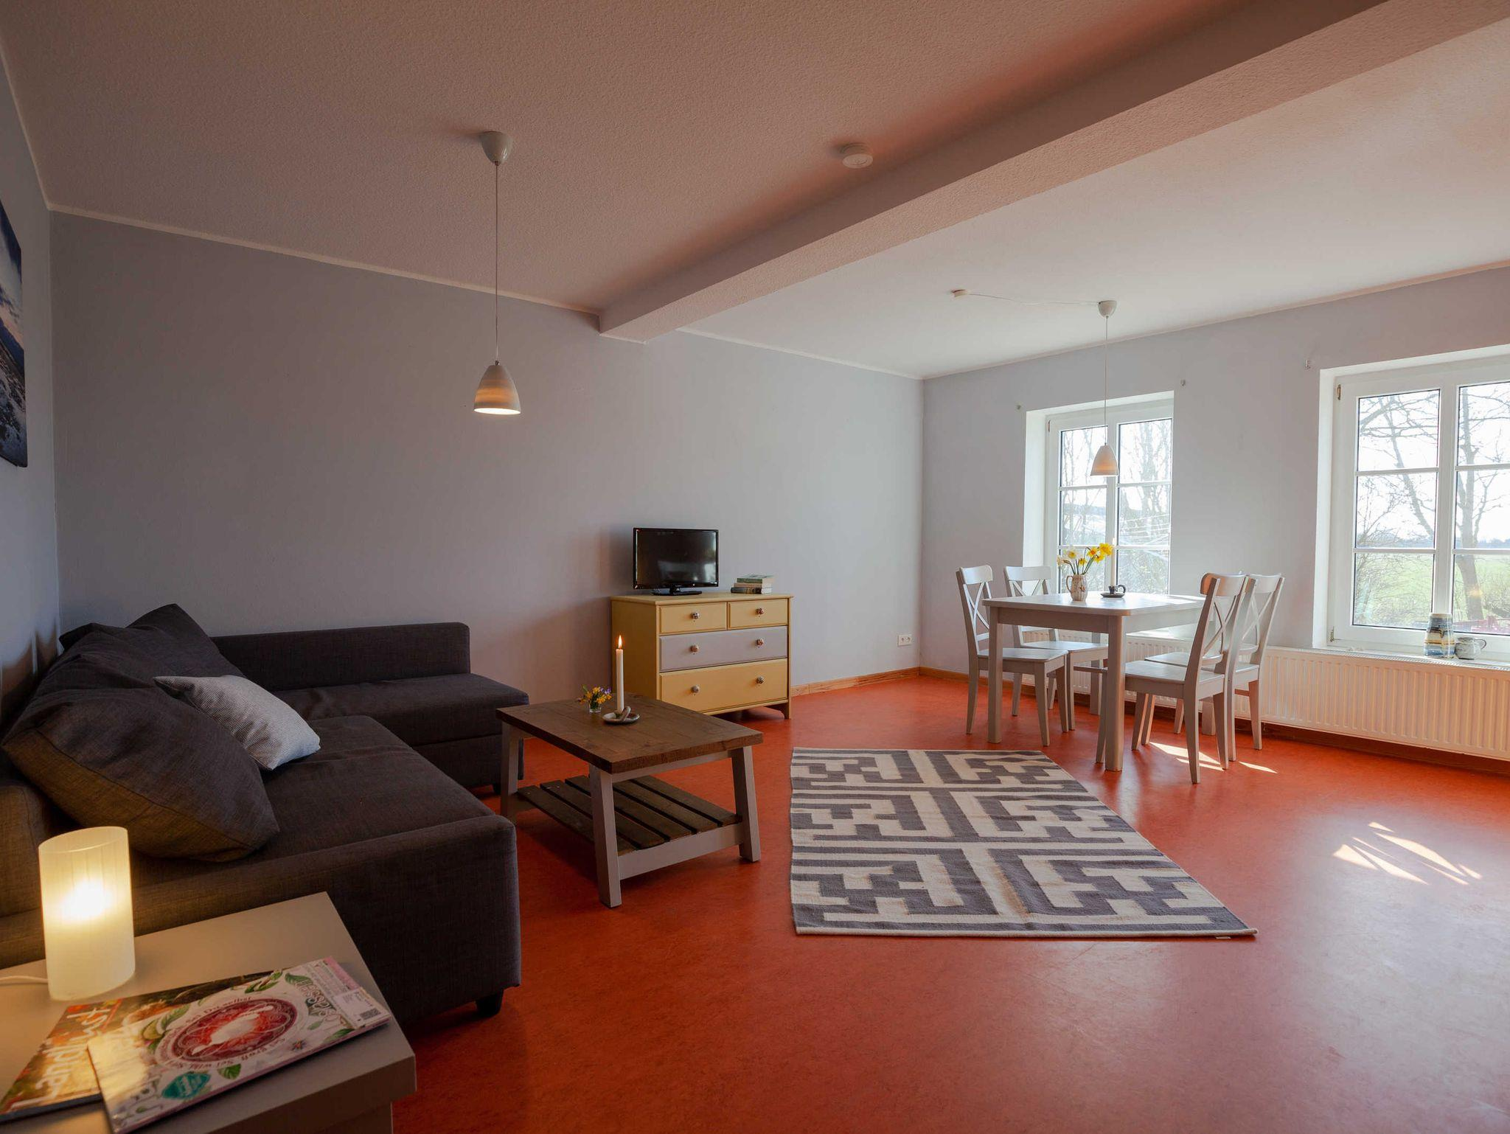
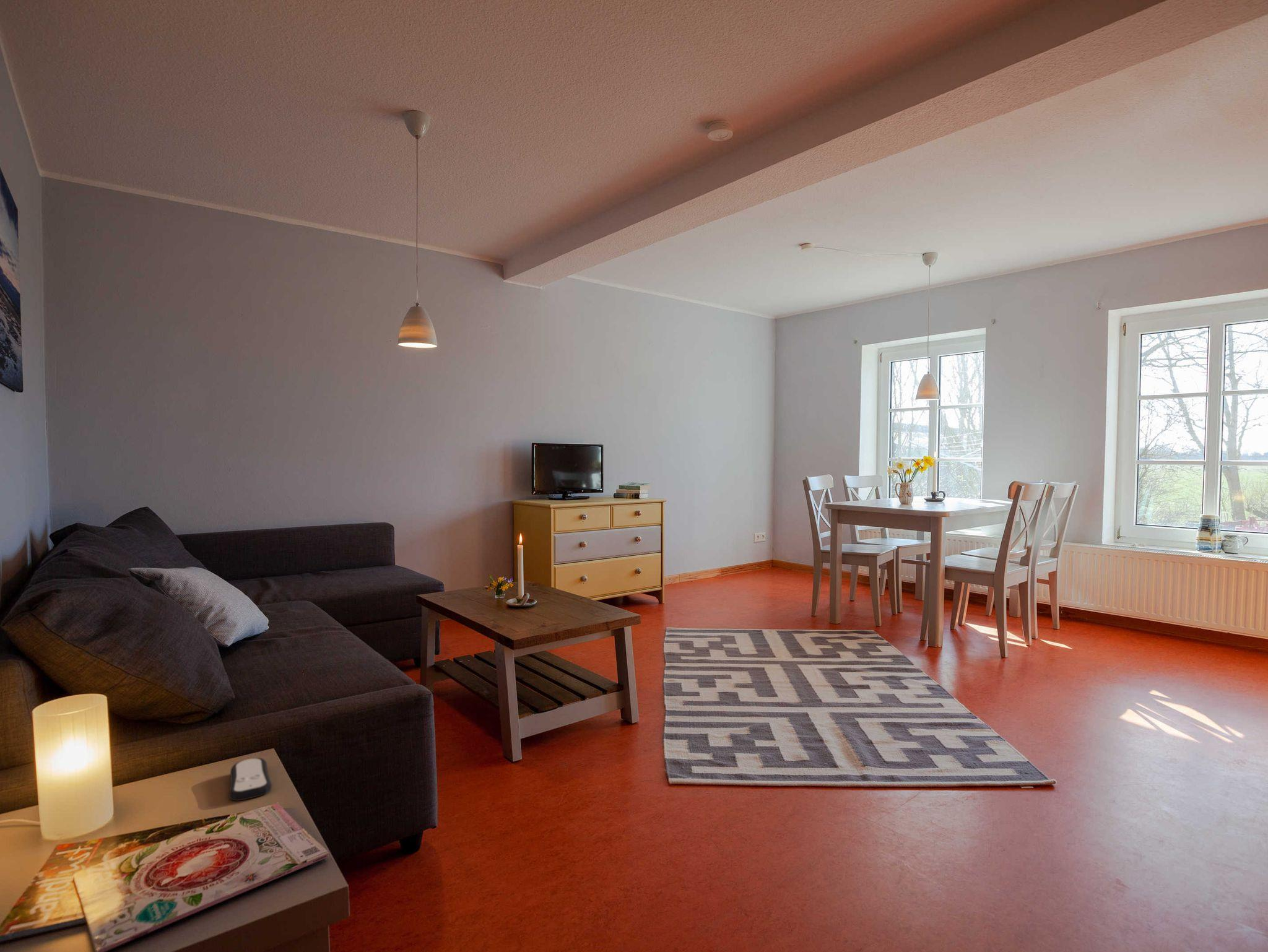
+ remote control (250, 777)
